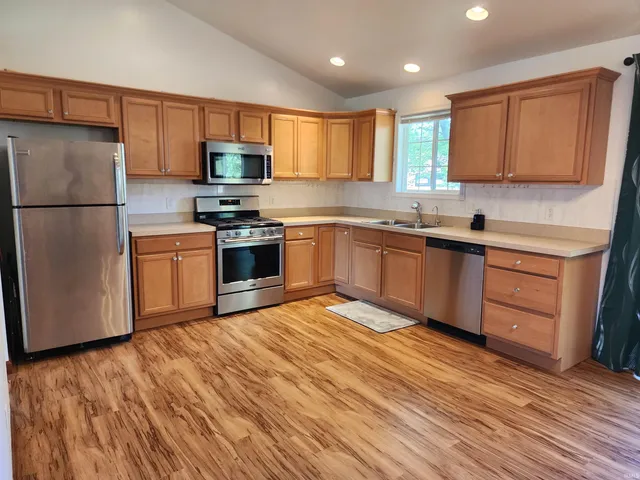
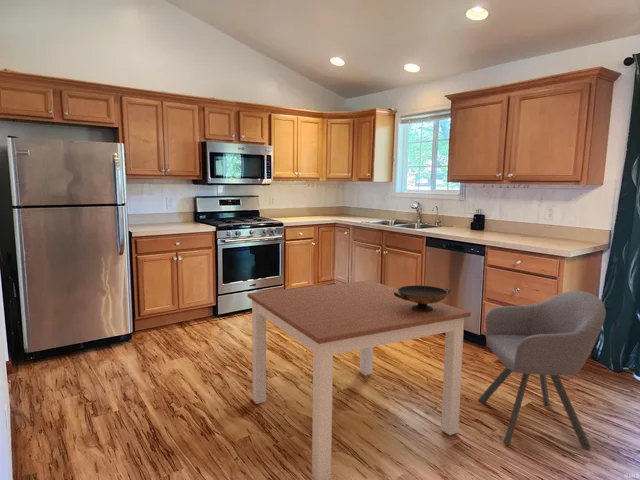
+ chair (541, 358)
+ decorative bowl (422, 299)
+ dining table (349, 351)
